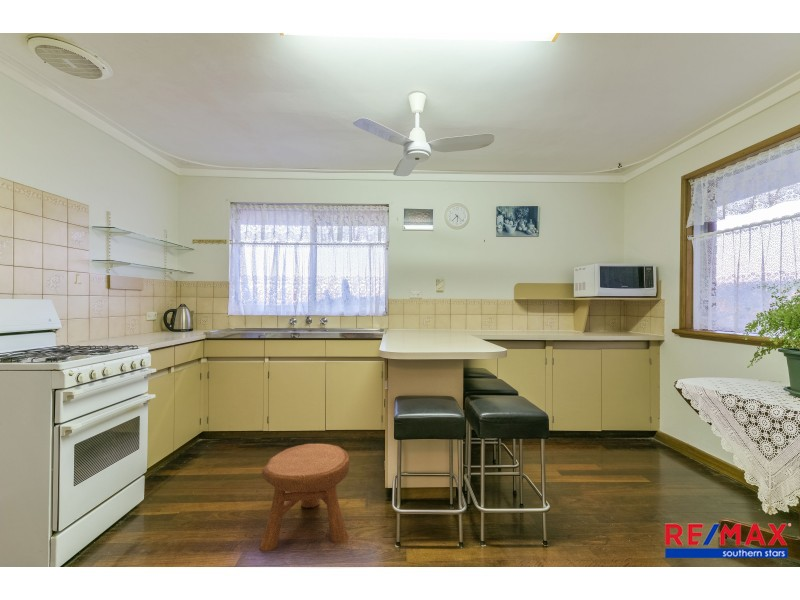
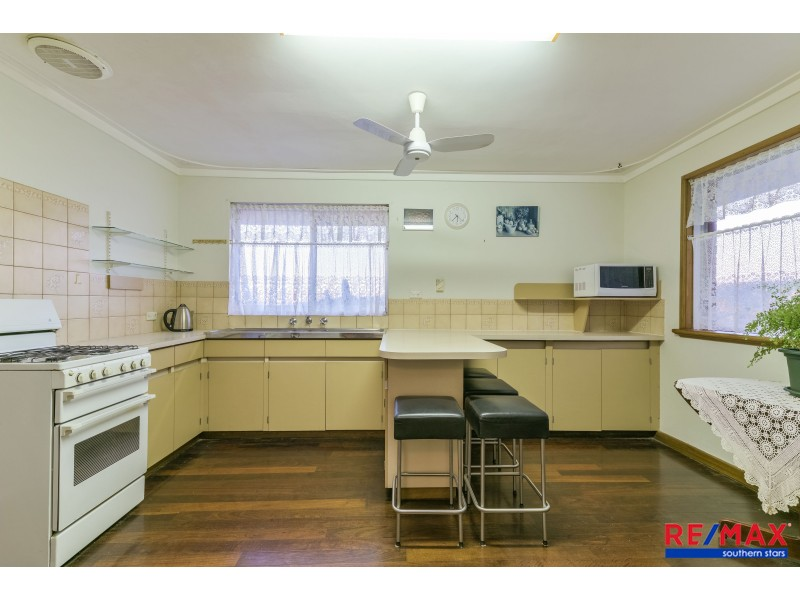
- stool (307, 488)
